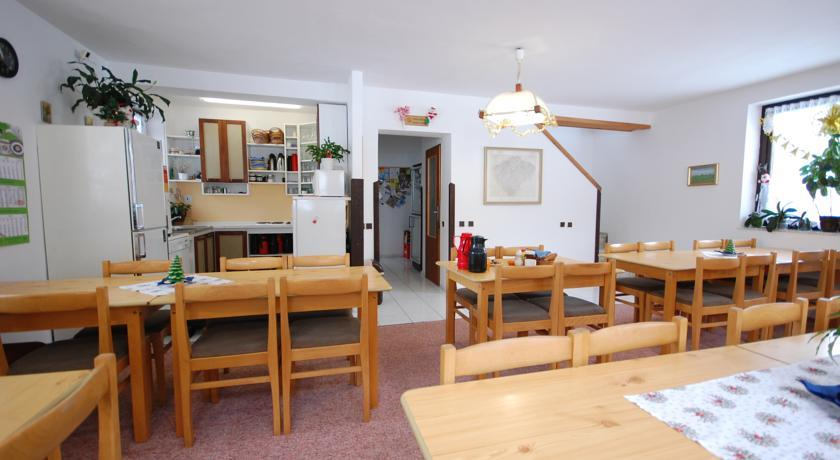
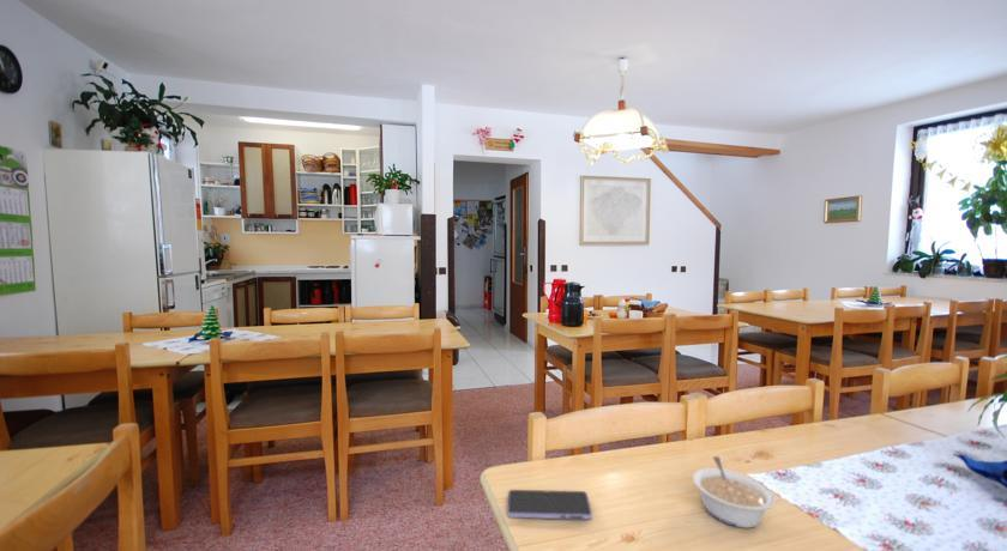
+ smartphone (548, 503)
+ legume (729, 495)
